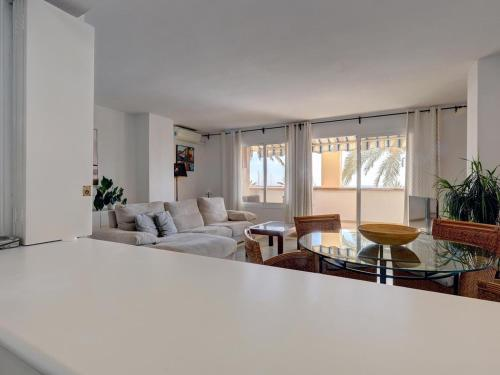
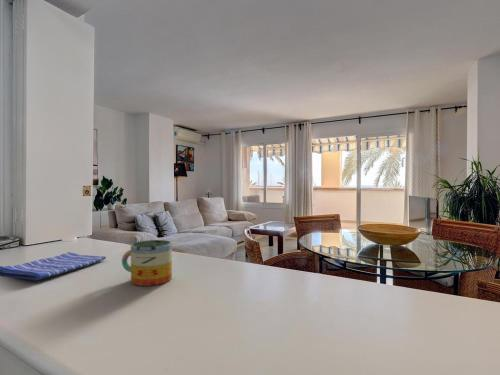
+ dish towel (55, 263)
+ mug (146, 261)
